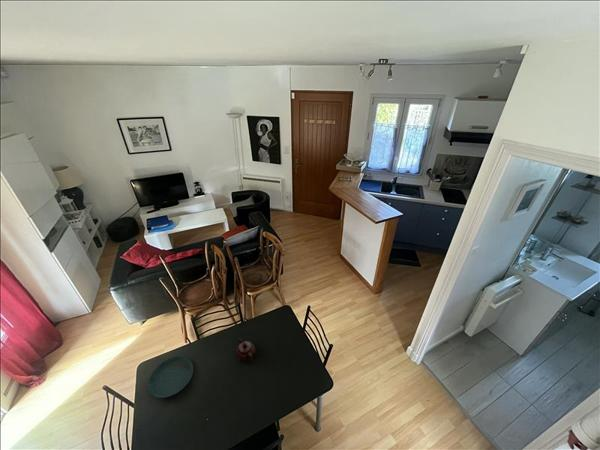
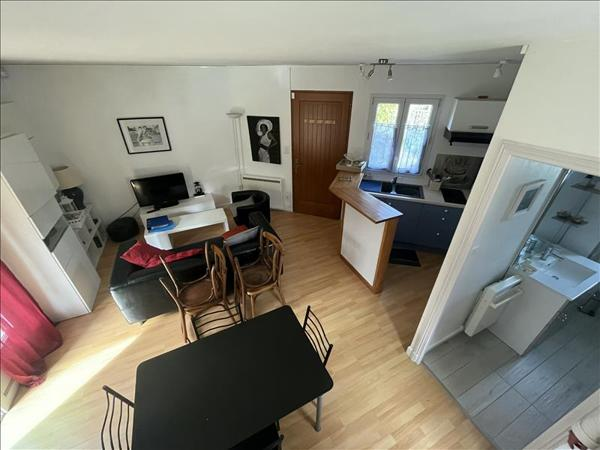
- saucer (171, 377)
- teapot (245, 349)
